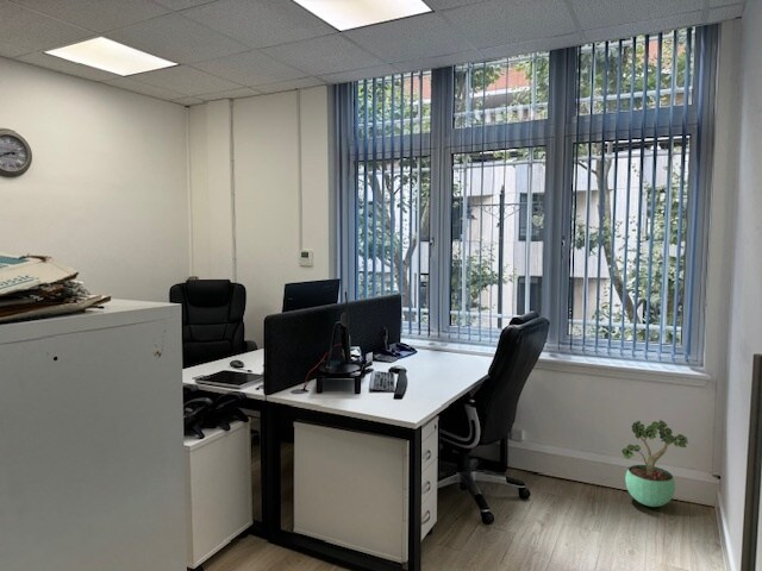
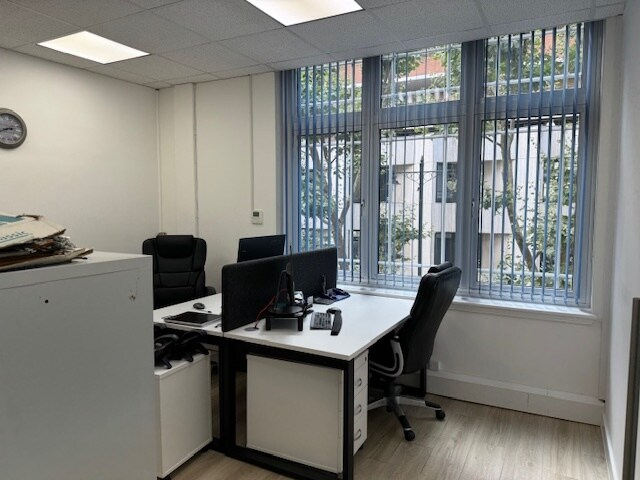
- potted plant (652, 462)
